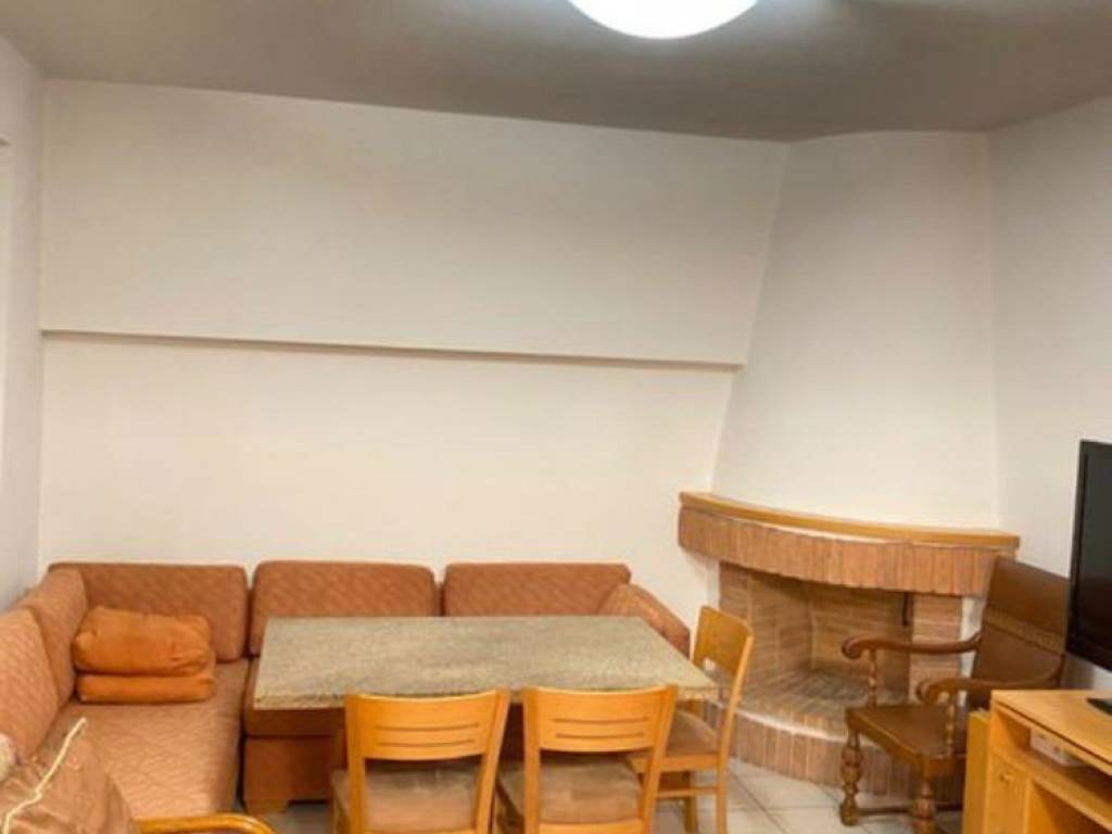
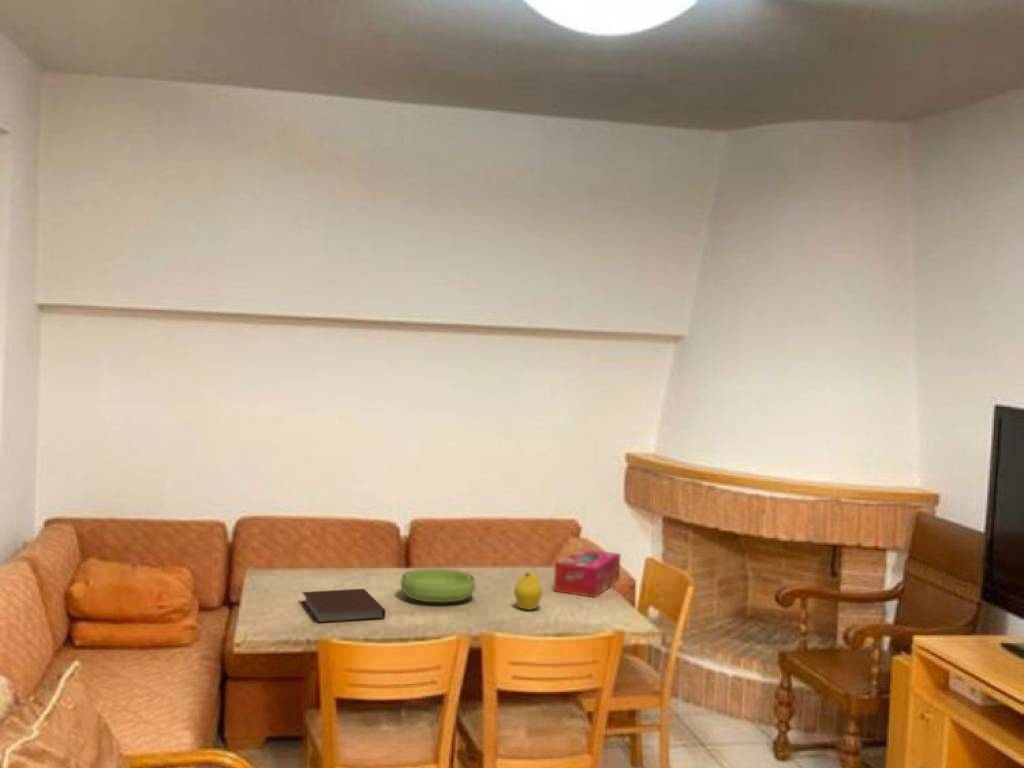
+ notebook (342, 604)
+ fruit (528, 590)
+ bowl (437, 587)
+ tissue box (588, 571)
